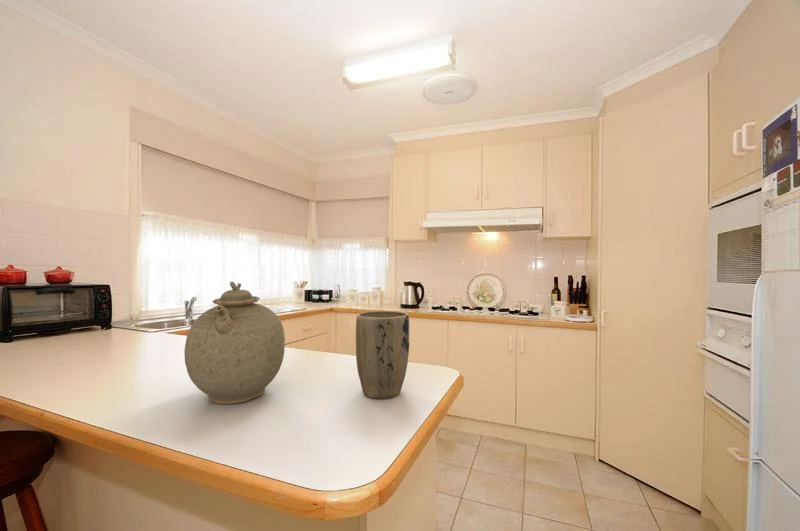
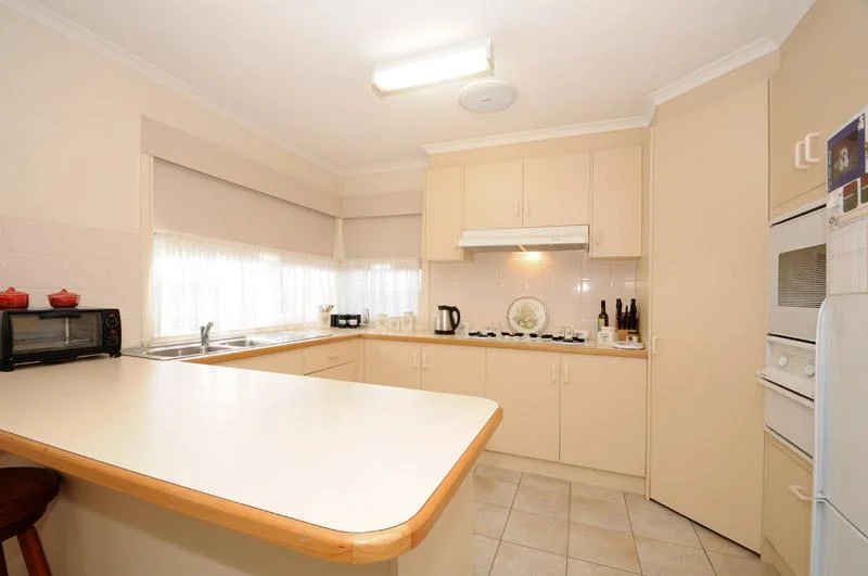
- plant pot (382, 352)
- teapot (236, 337)
